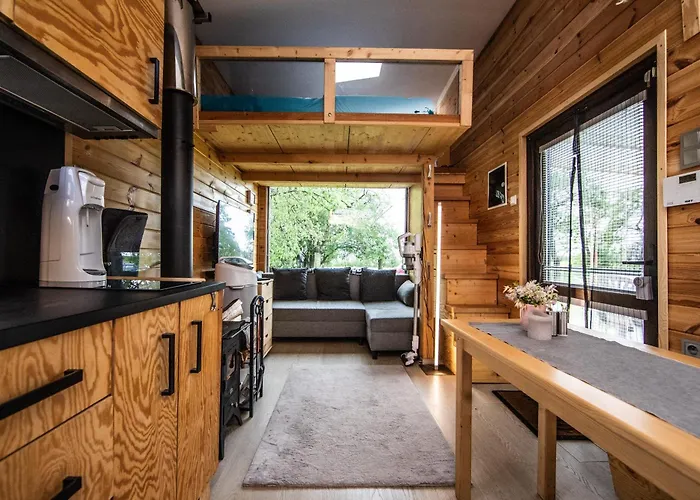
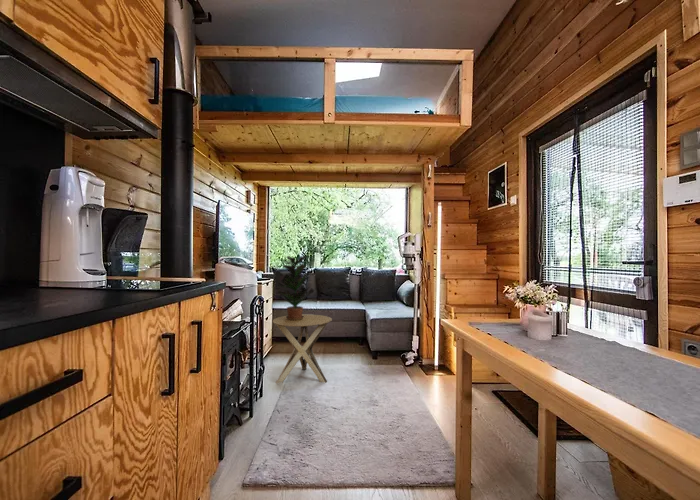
+ potted plant (292, 287)
+ side table (302, 347)
